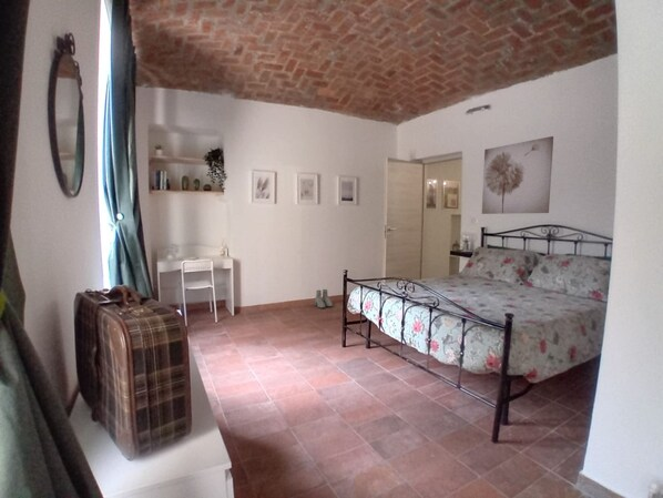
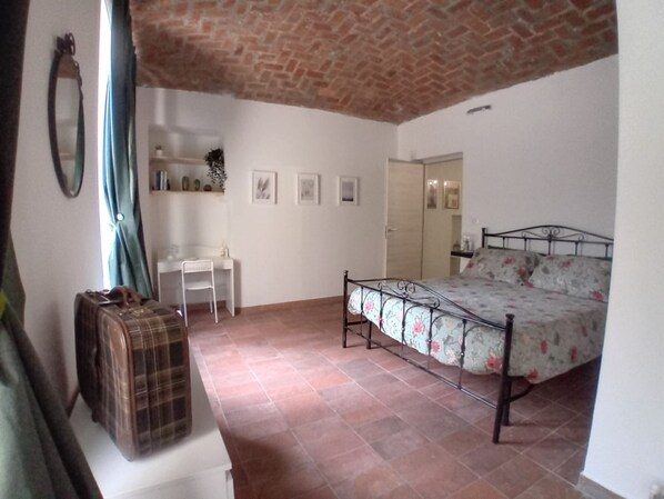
- wall art (513, 179)
- boots (323, 297)
